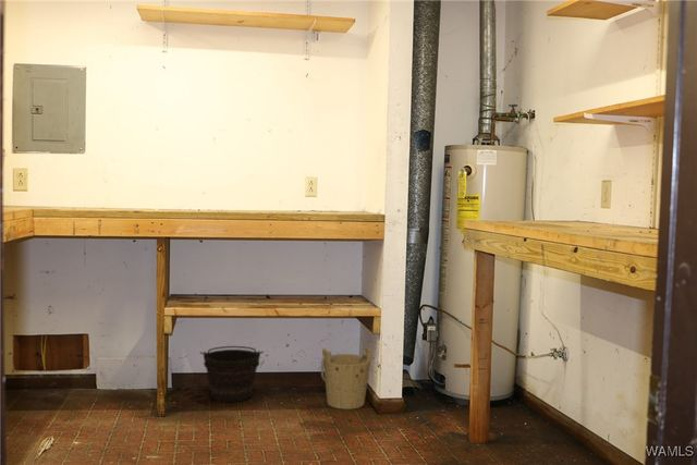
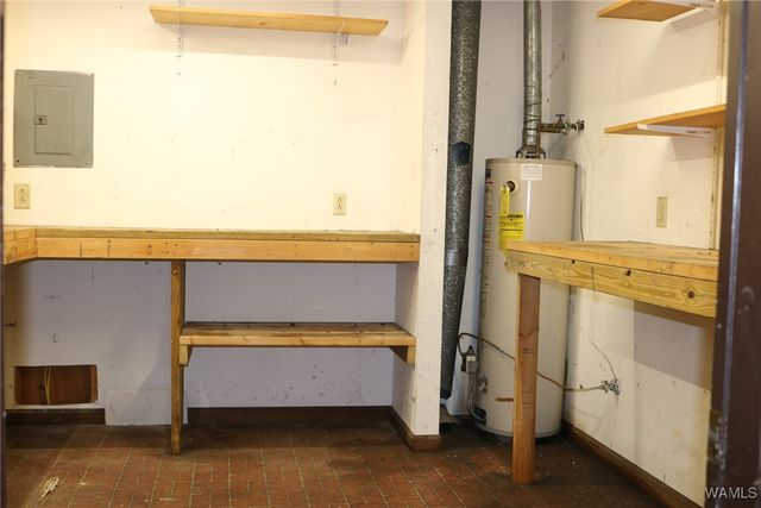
- bucket (346, 376)
- bucket (231, 374)
